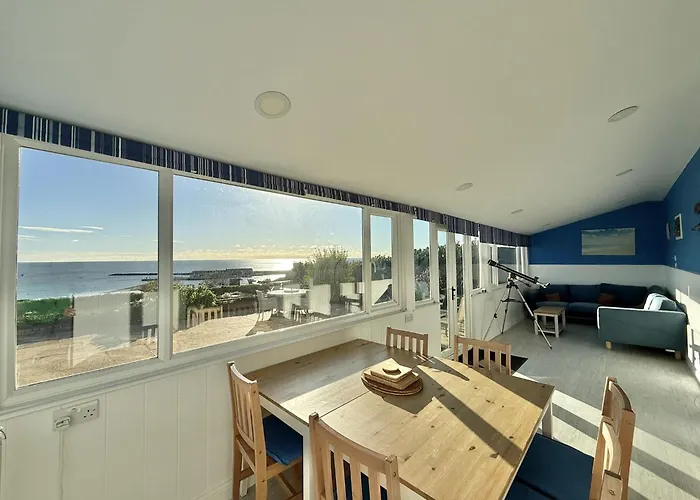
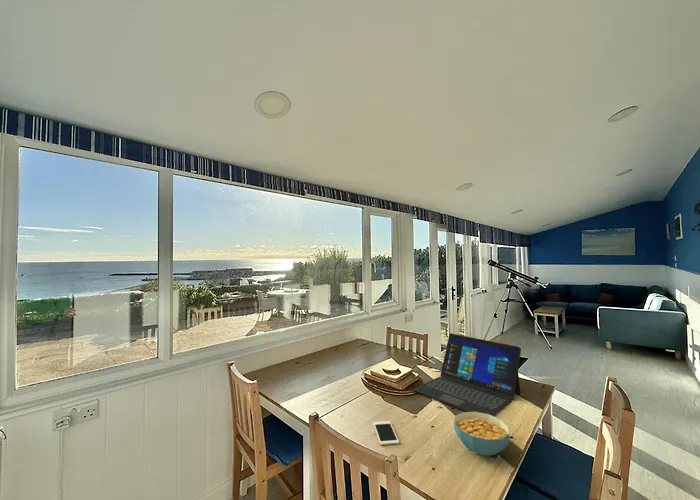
+ cereal bowl (481, 437)
+ cell phone (385, 432)
+ laptop (466, 368)
